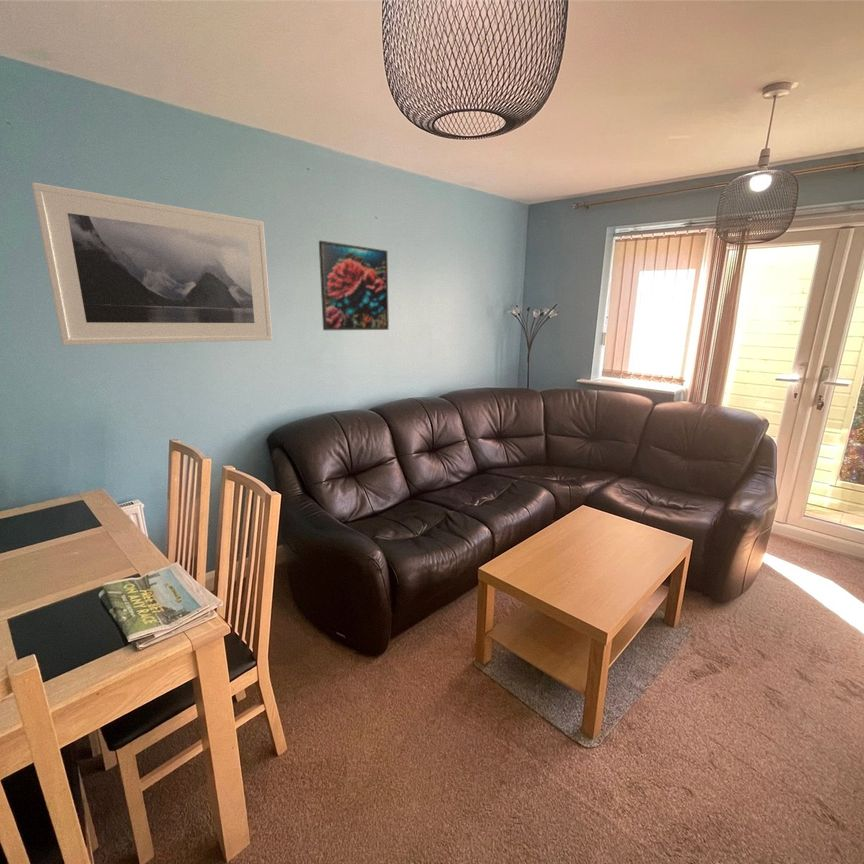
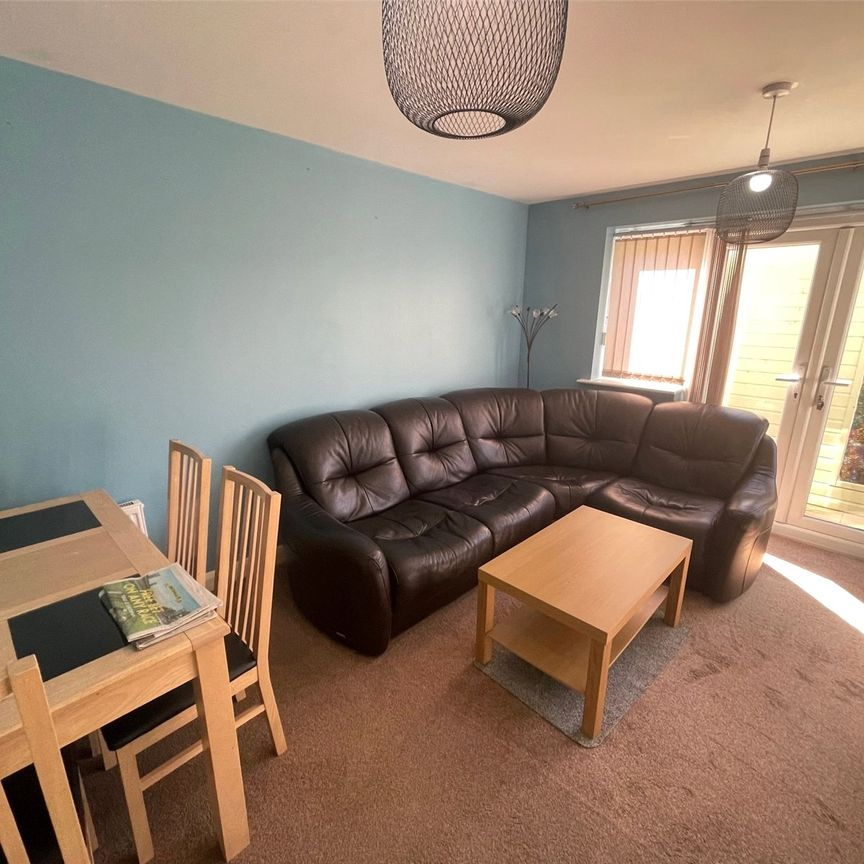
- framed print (356, 288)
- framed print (174, 276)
